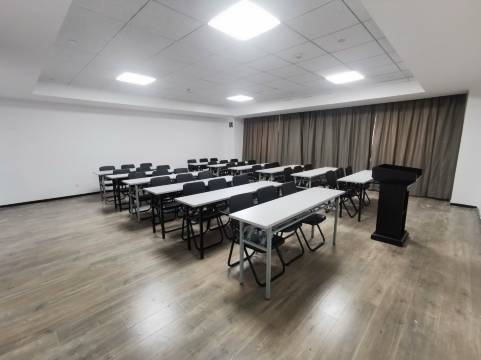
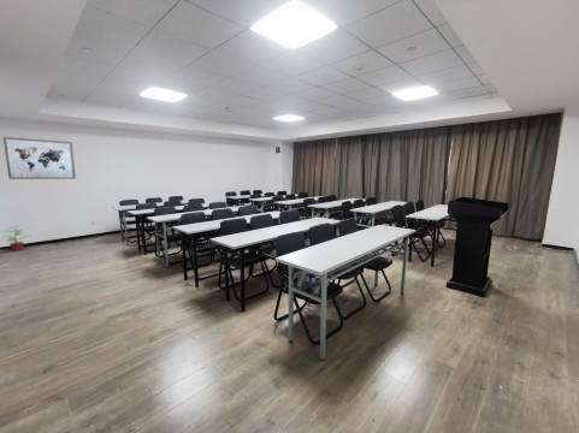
+ potted plant (16, 238)
+ wall art (42, 159)
